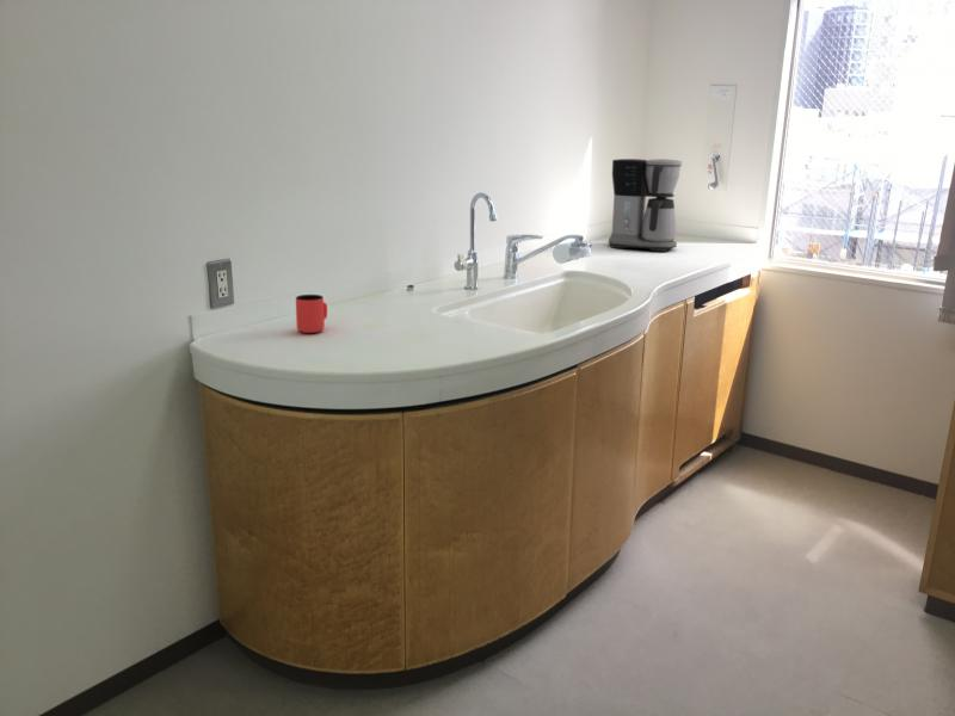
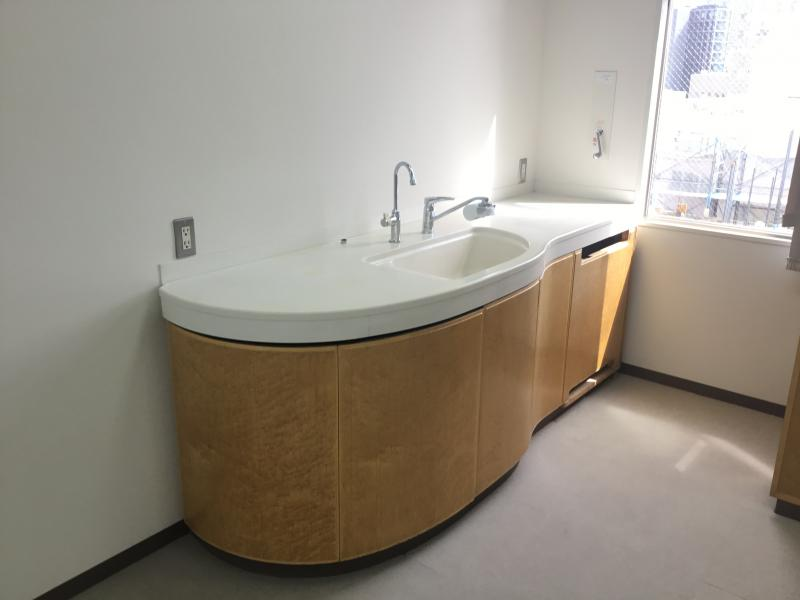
- cup (313, 313)
- coffee maker (642, 204)
